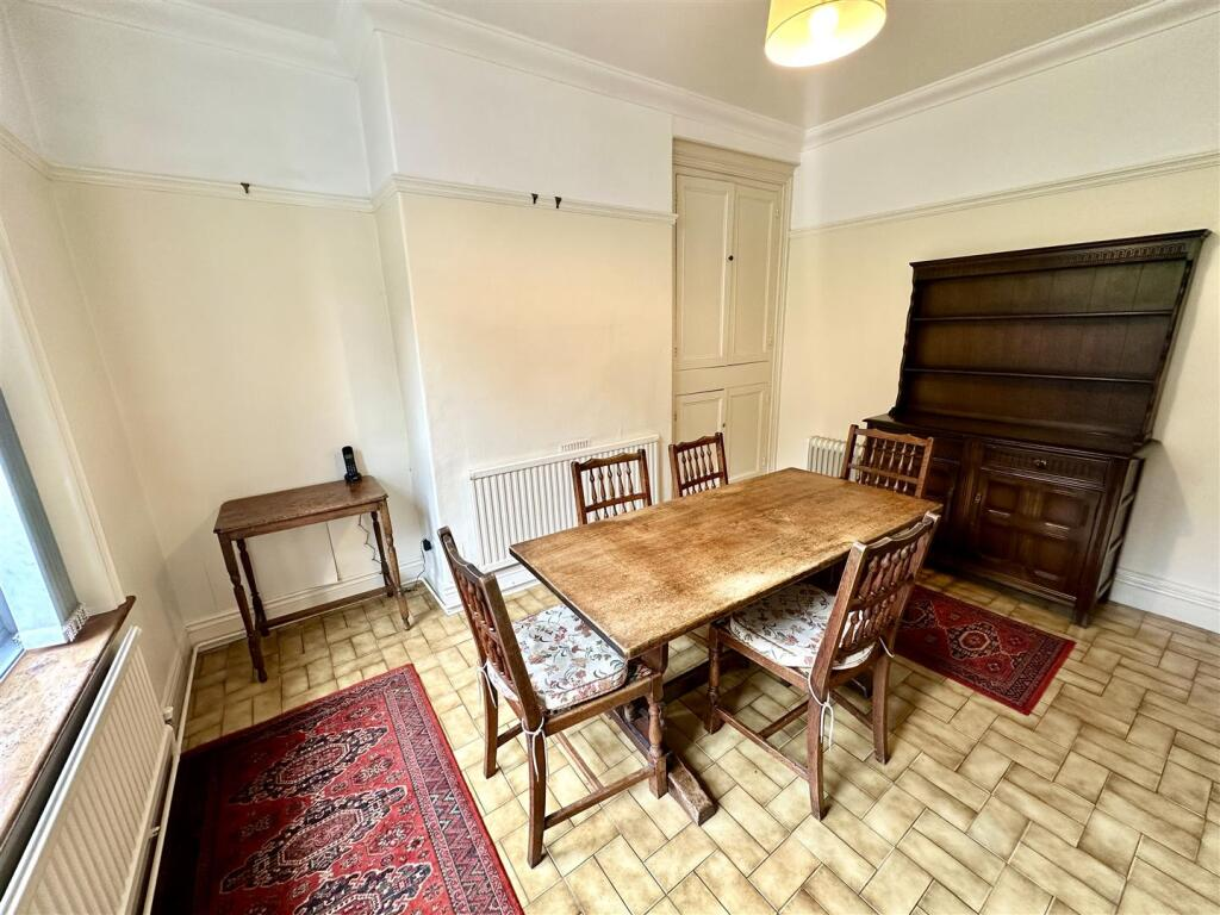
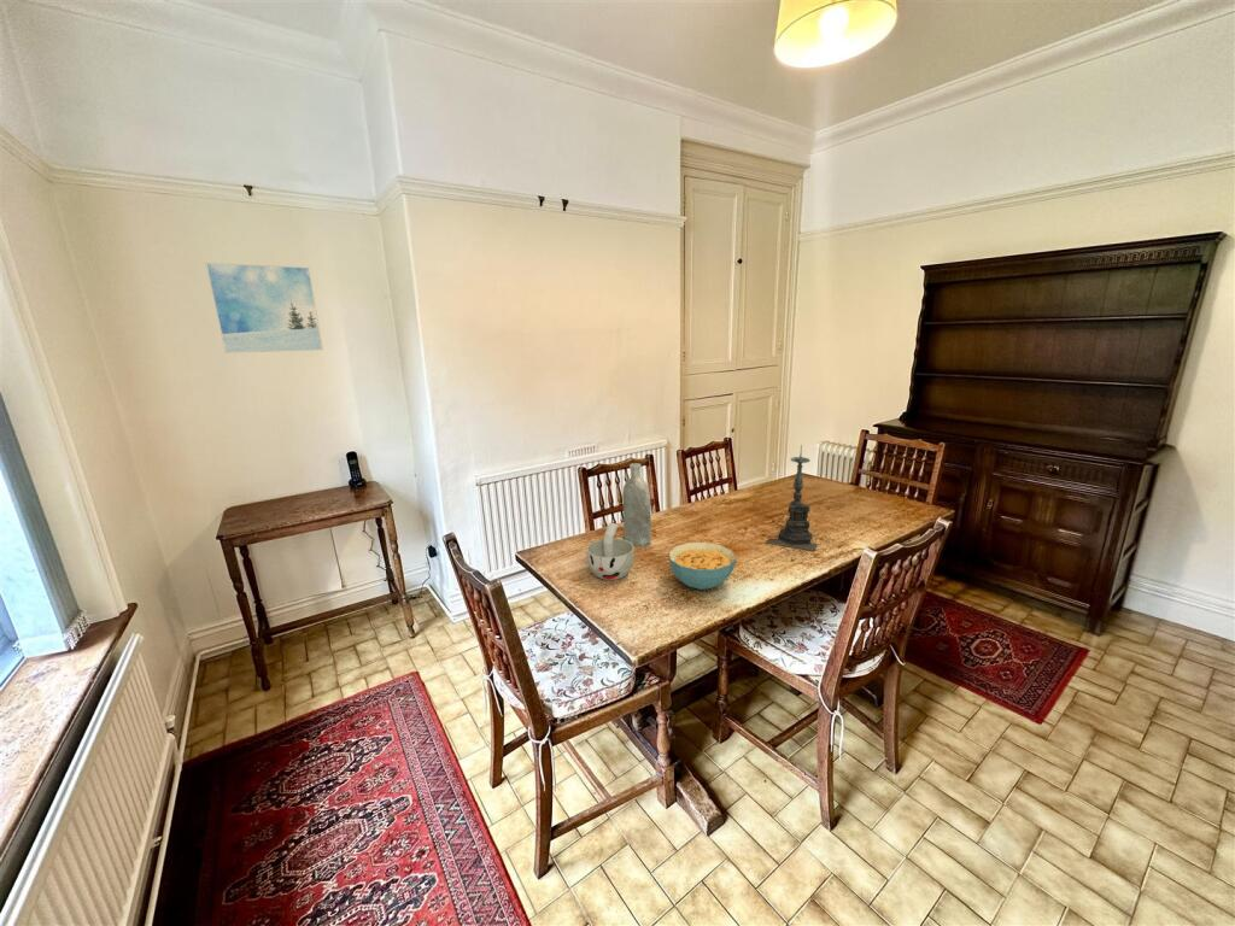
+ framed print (268, 309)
+ bottle (636, 503)
+ cup (611, 550)
+ candle holder (796, 492)
+ cereal bowl (701, 569)
